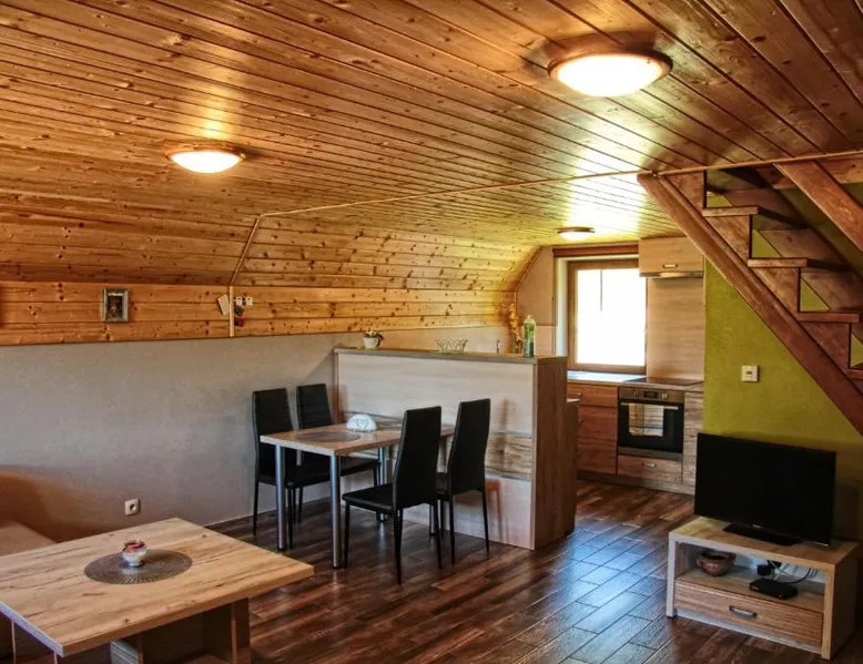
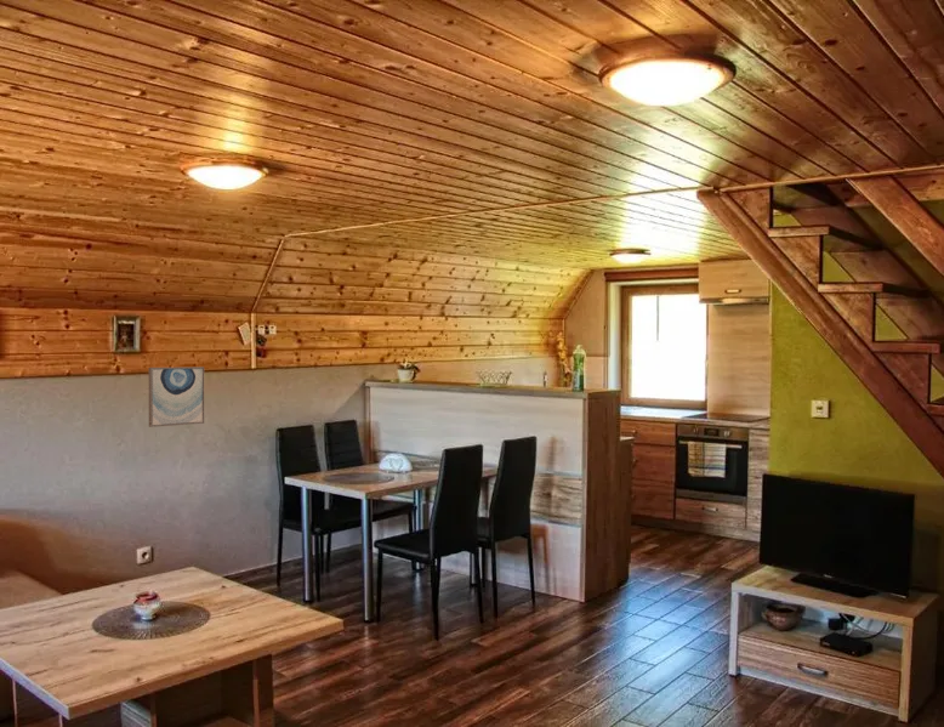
+ wall art (177, 396)
